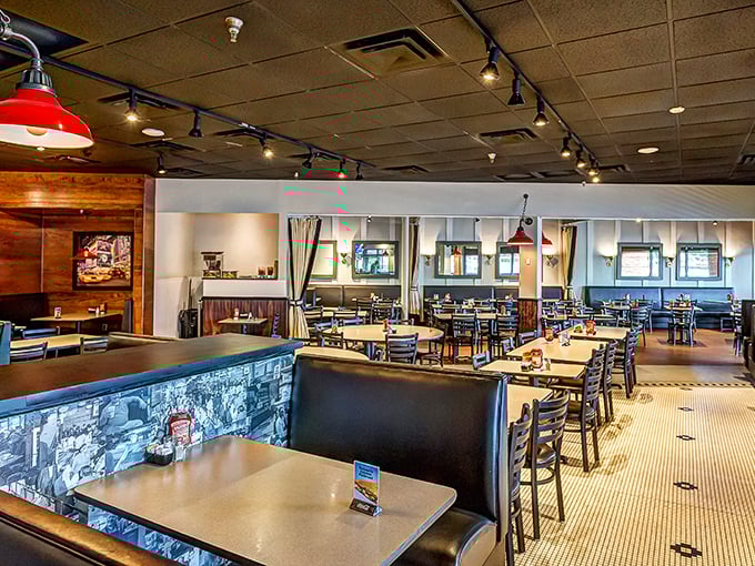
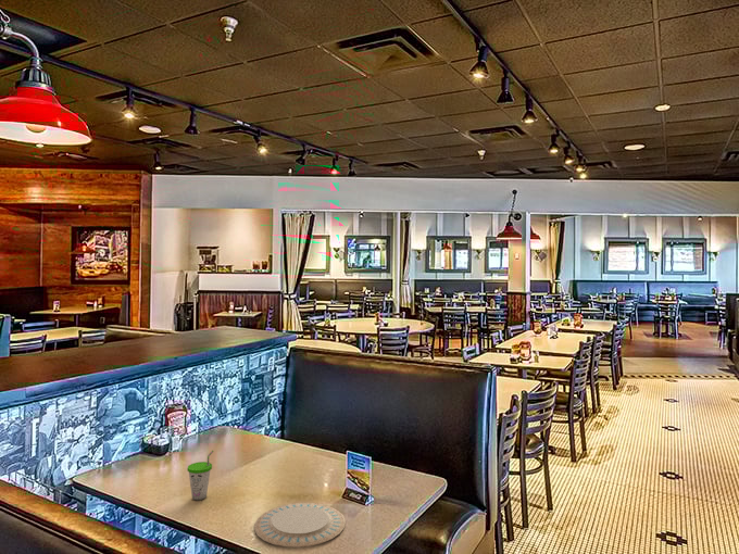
+ cup (199, 474)
+ chinaware (300, 520)
